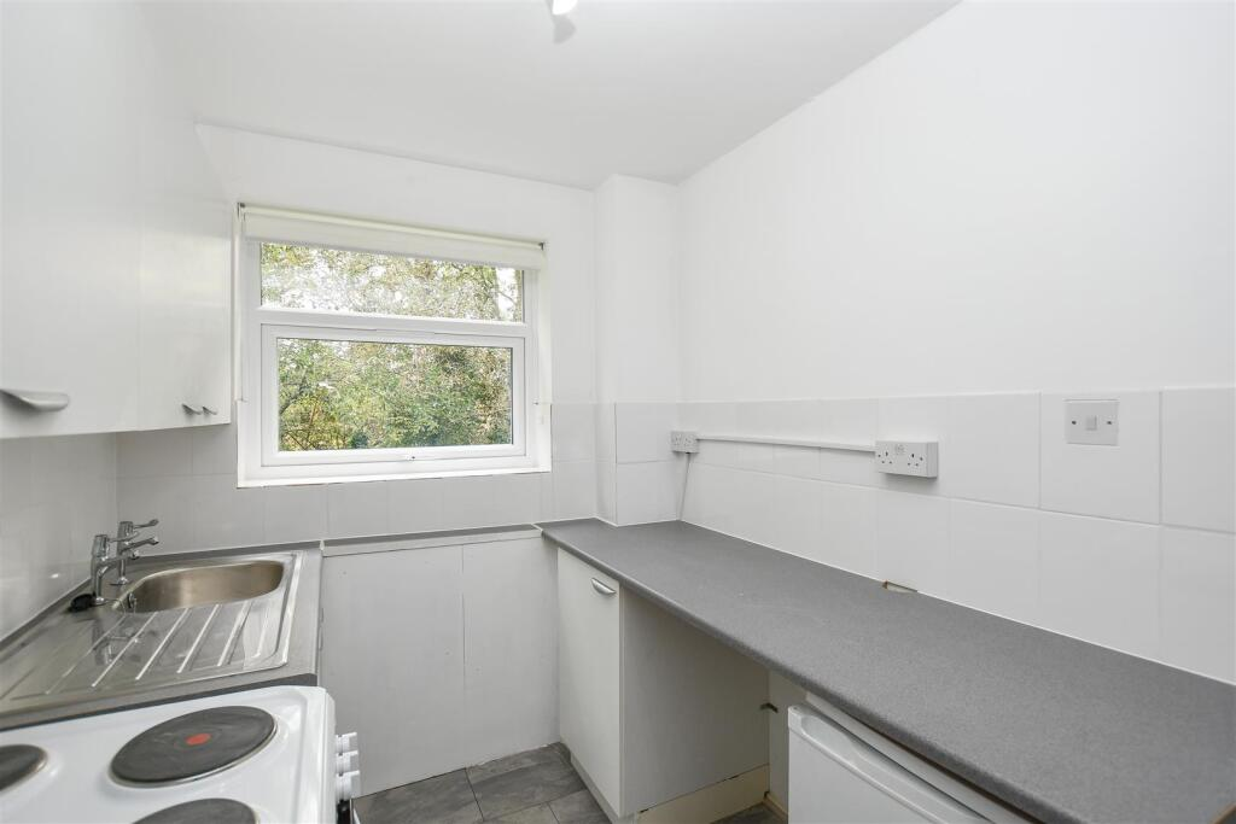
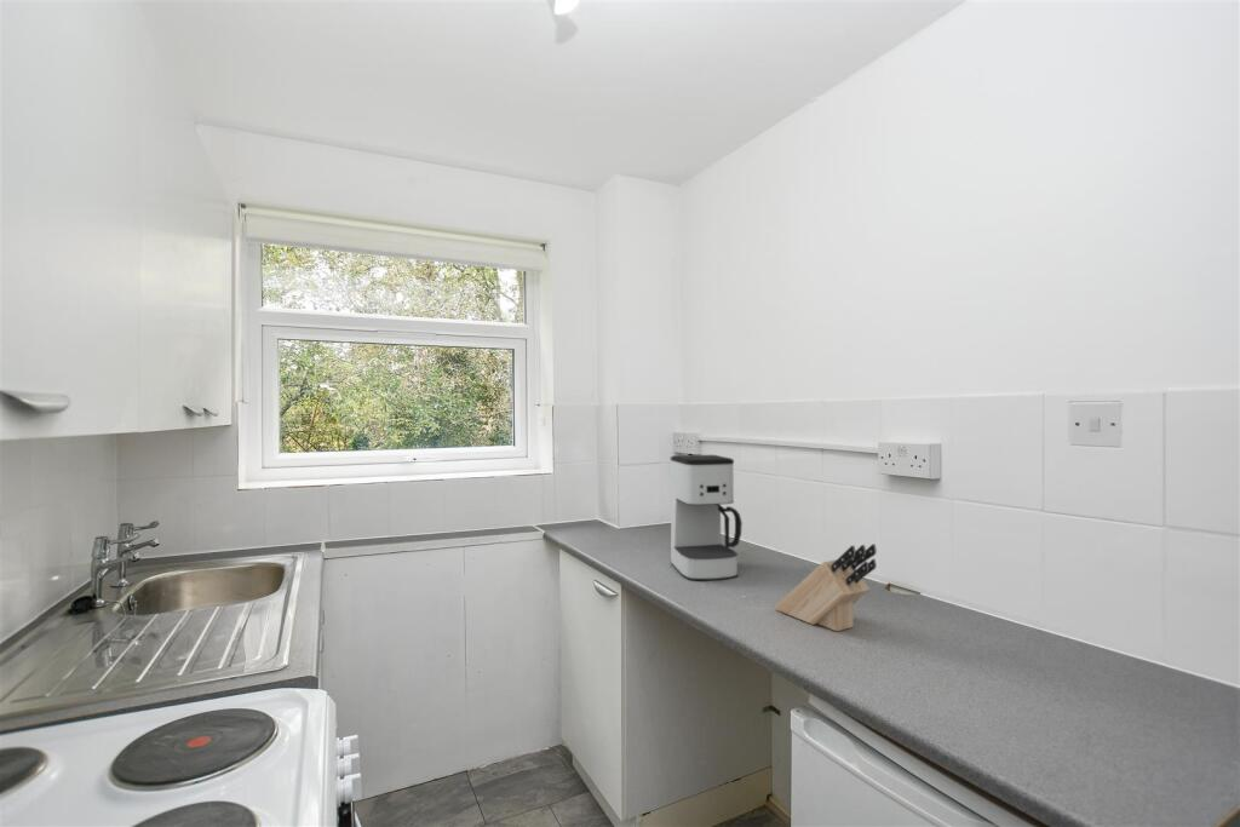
+ knife block (826, 579)
+ coffee maker (708, 513)
